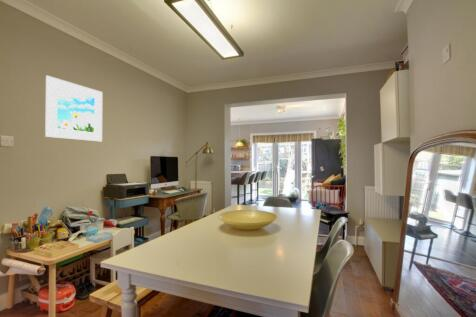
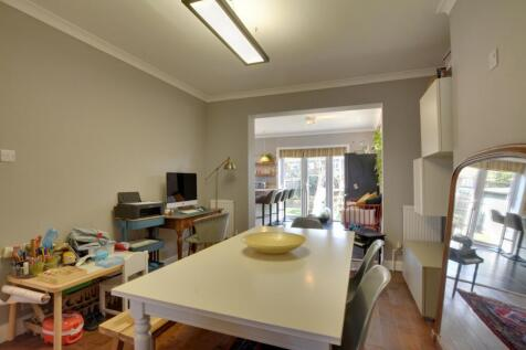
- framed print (76, 112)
